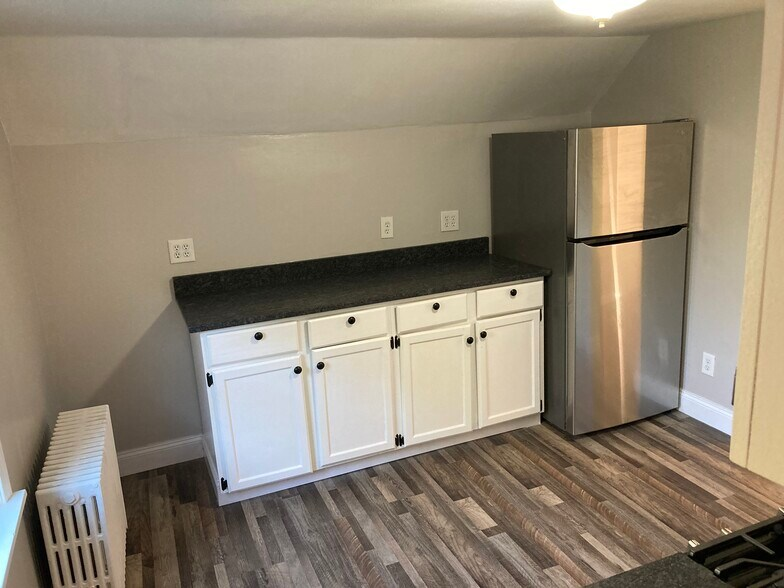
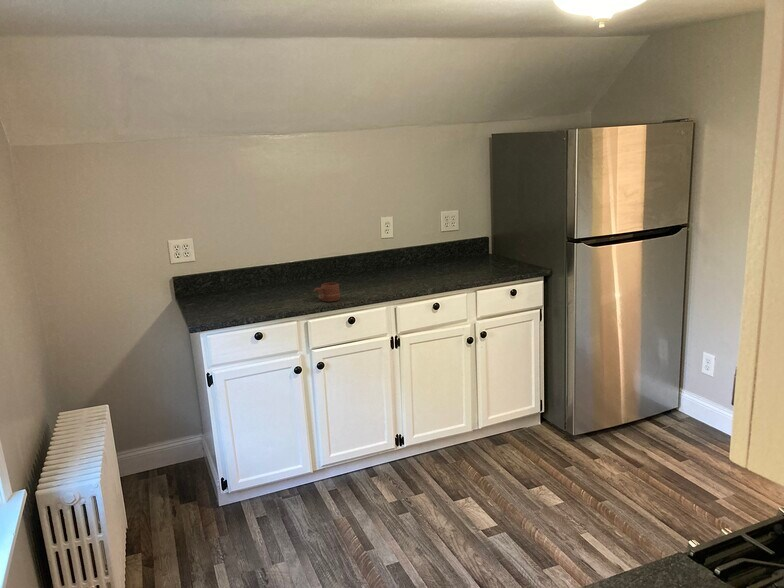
+ mug (325, 292)
